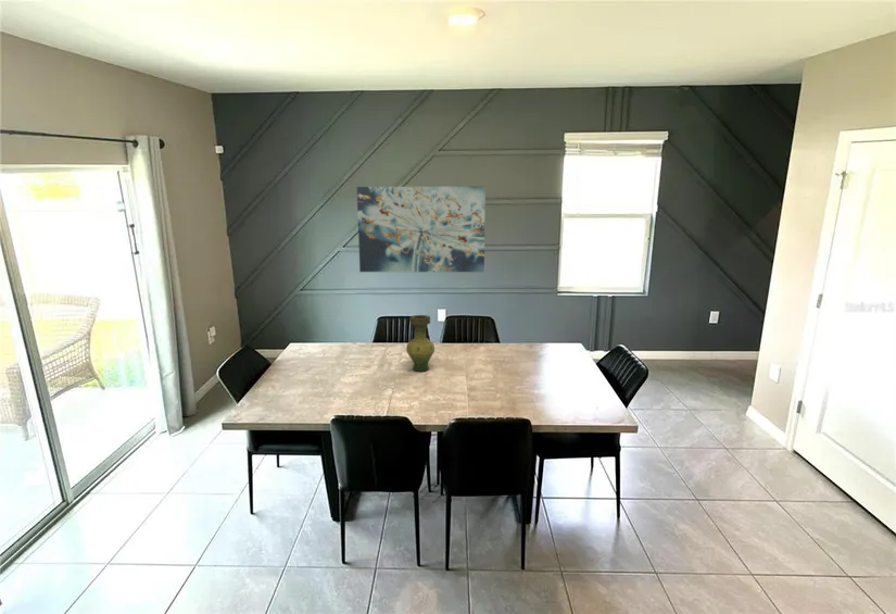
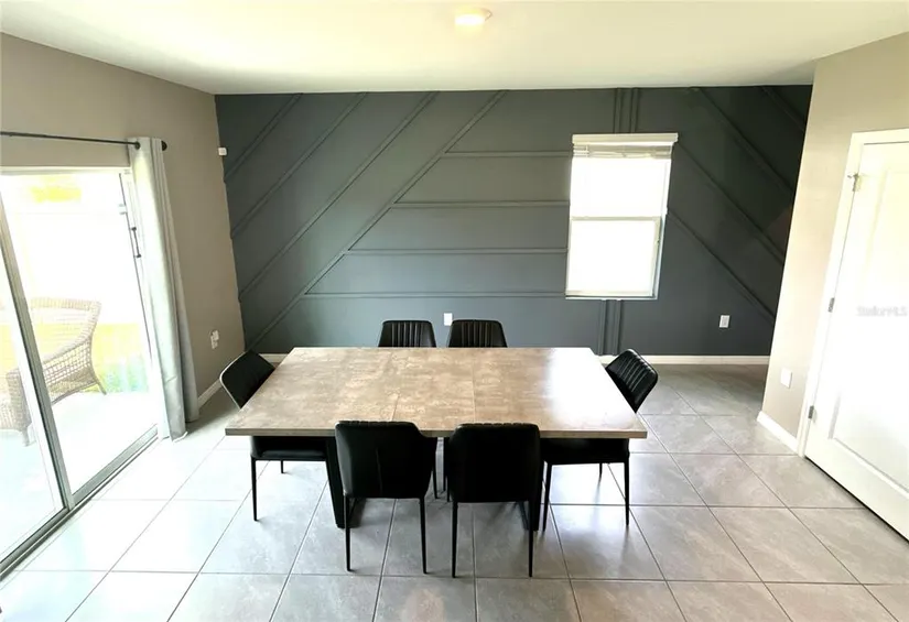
- wall art (421, 229)
- vase (420, 342)
